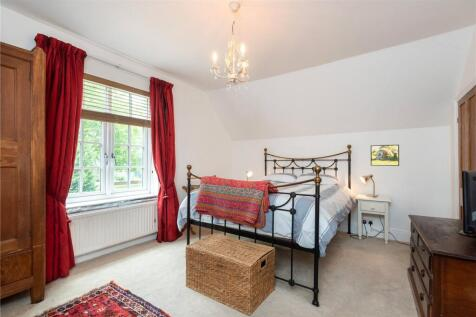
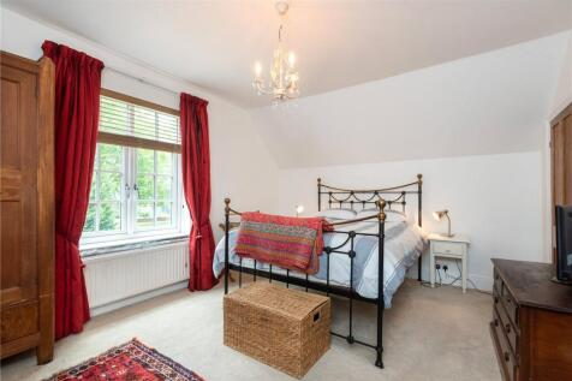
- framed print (384, 155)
